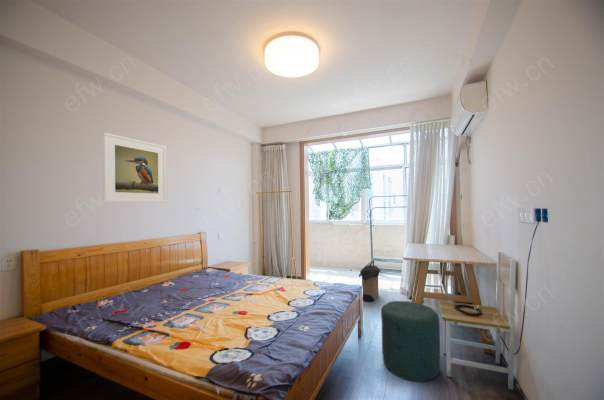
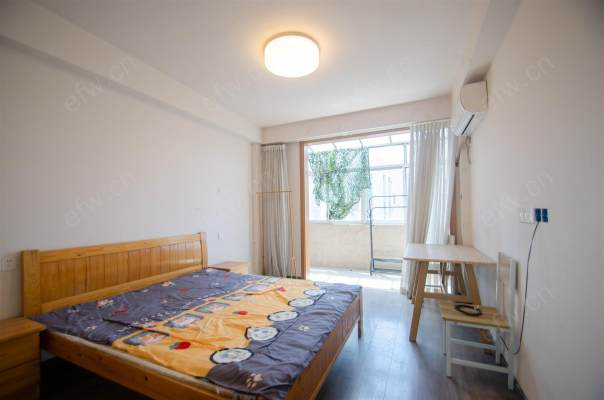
- laundry hamper (369, 278)
- ottoman (409, 337)
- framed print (137, 171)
